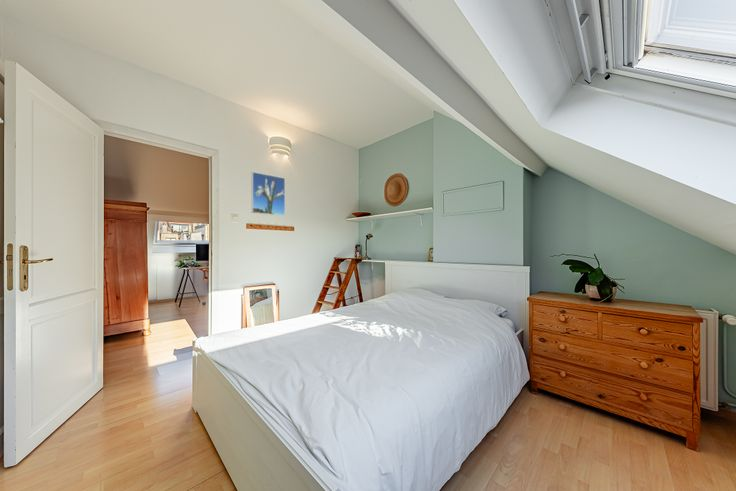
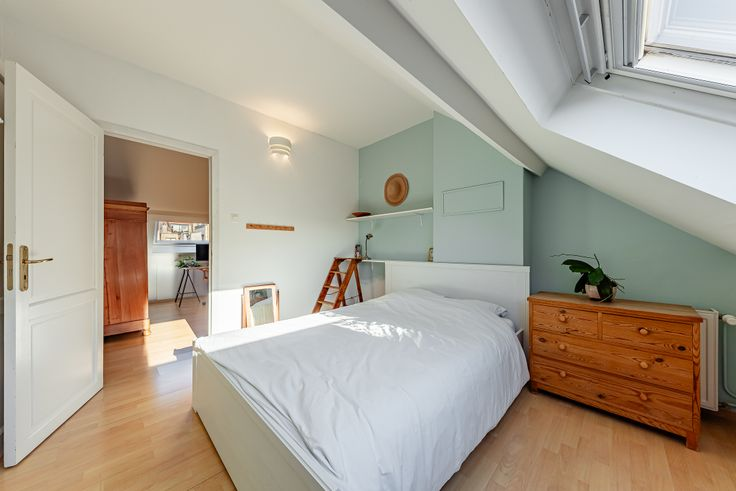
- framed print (269, 194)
